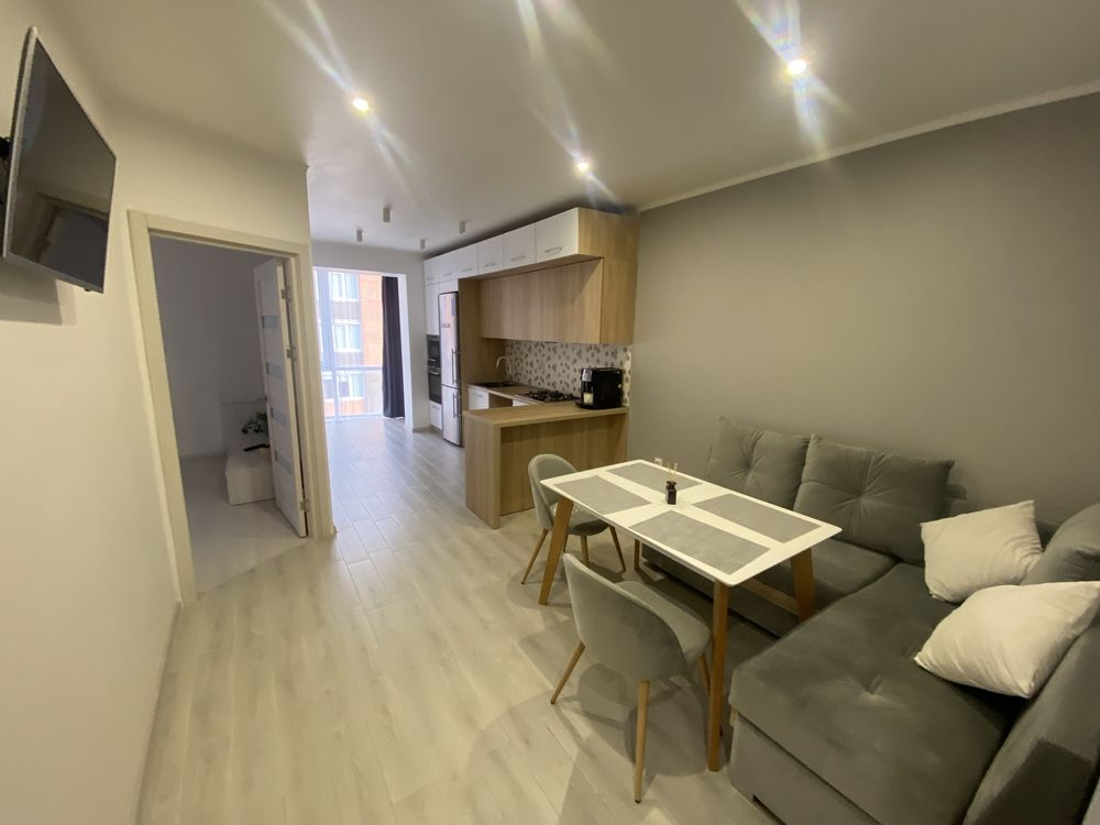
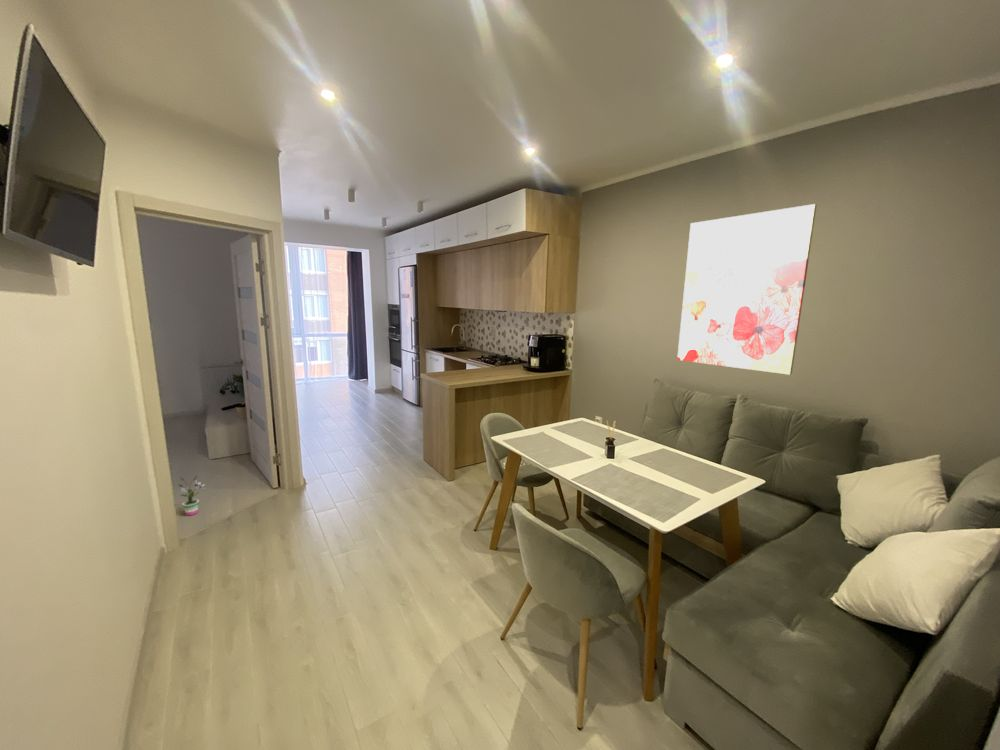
+ potted plant (191, 492)
+ wall art (737, 293)
